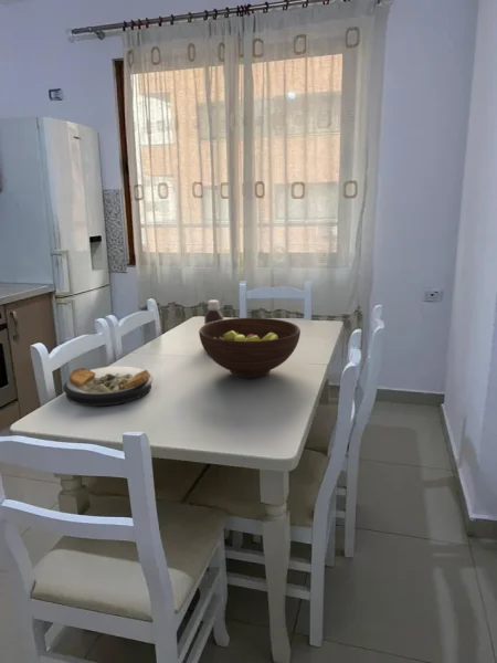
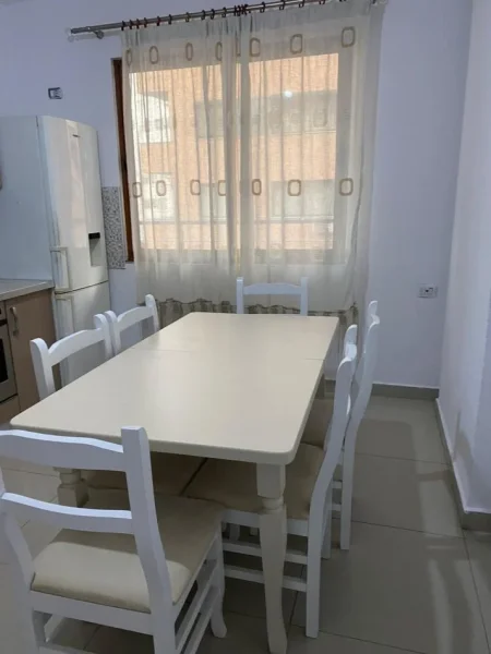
- fruit bowl (250, 350)
- plate (108, 381)
- bottle (212, 322)
